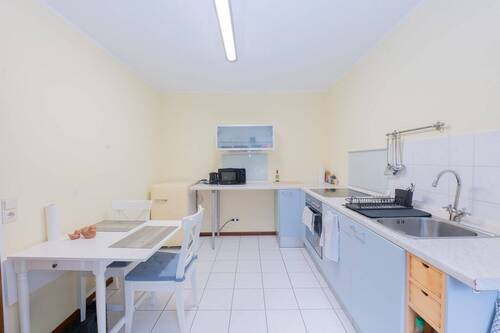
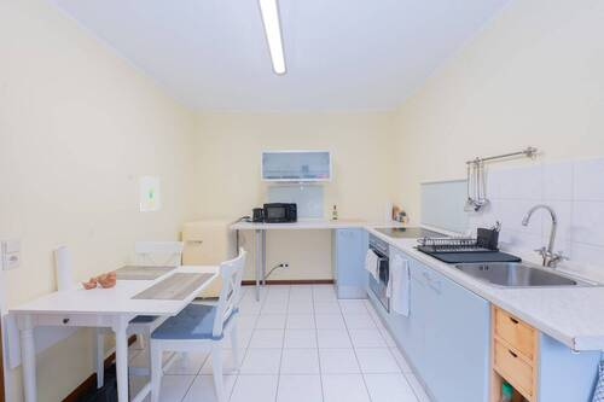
+ wall art (150, 193)
